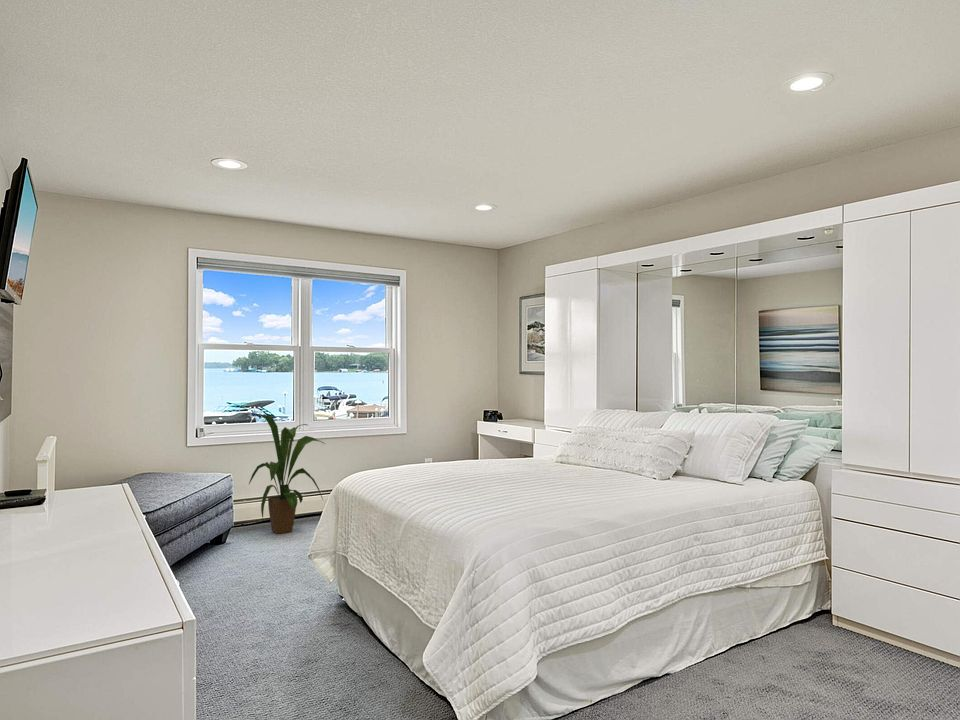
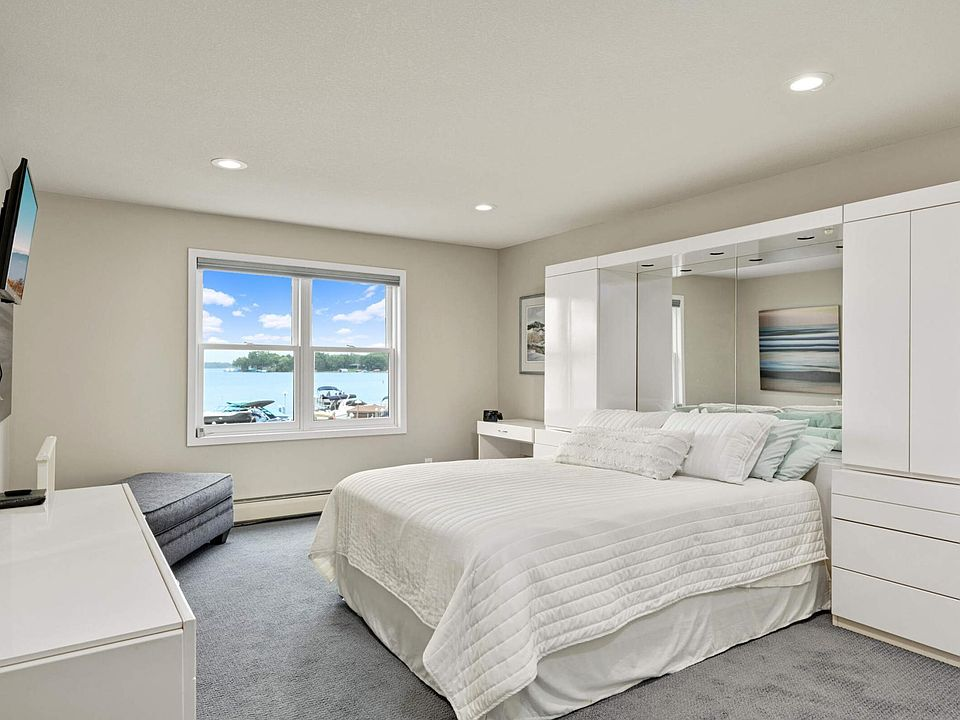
- house plant (291, 470)
